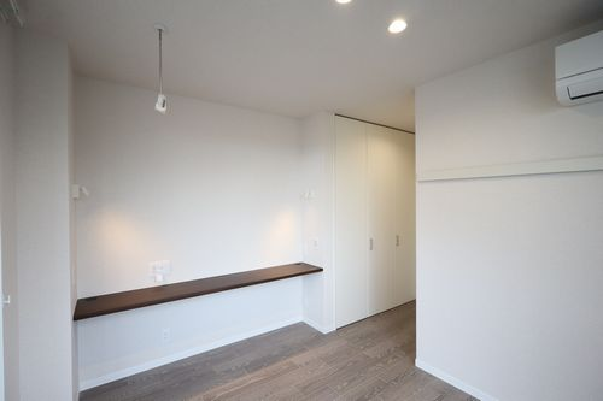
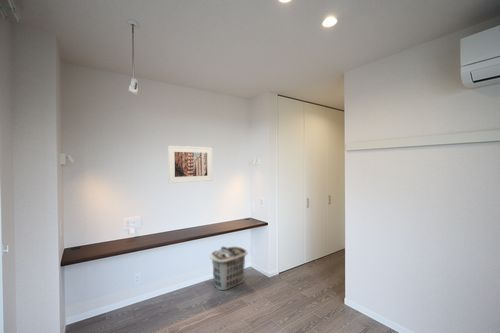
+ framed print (191, 164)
+ clothes hamper (229, 264)
